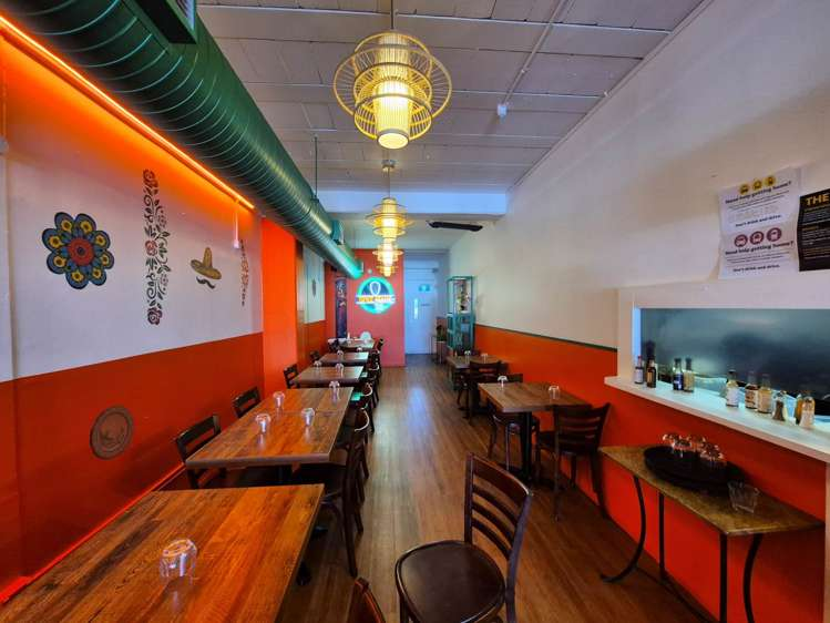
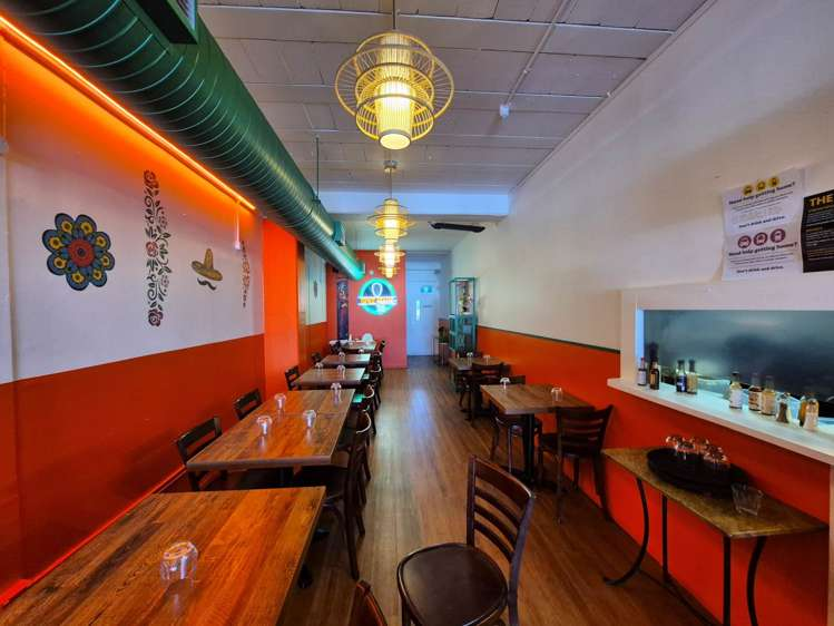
- decorative plate (112, 431)
